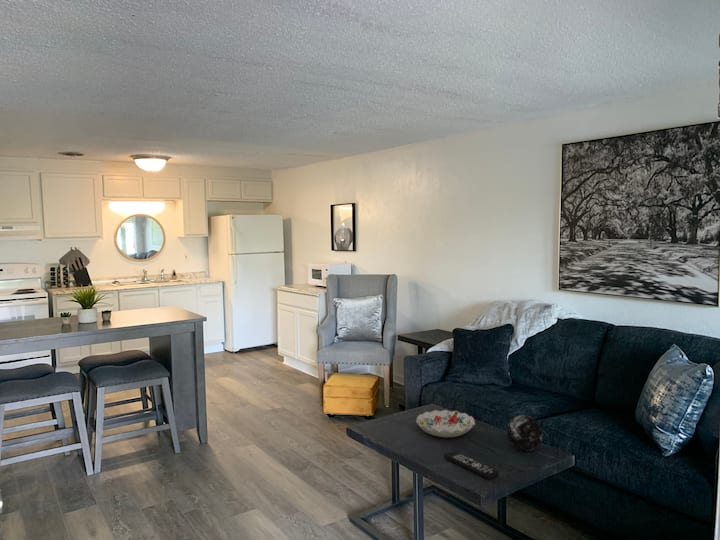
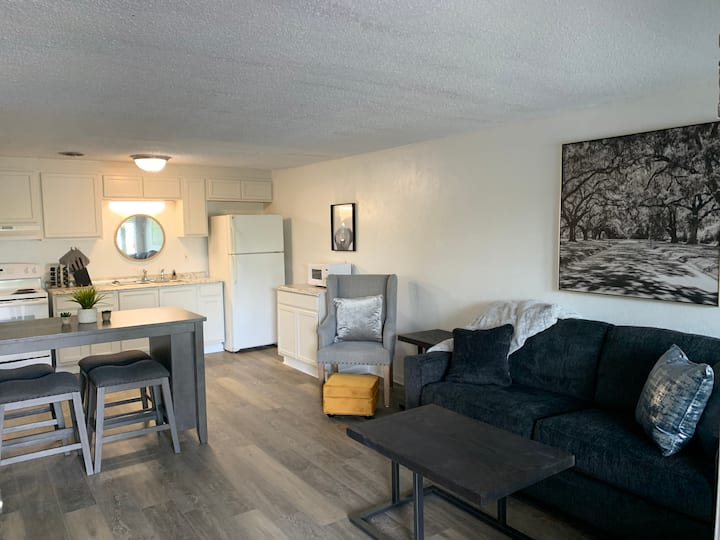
- decorative bowl (445, 425)
- remote control (470, 464)
- decorative orb (524, 432)
